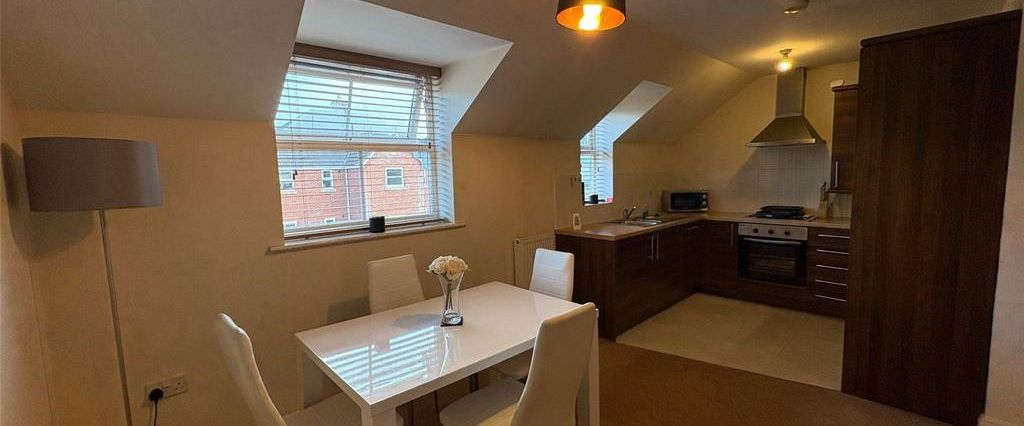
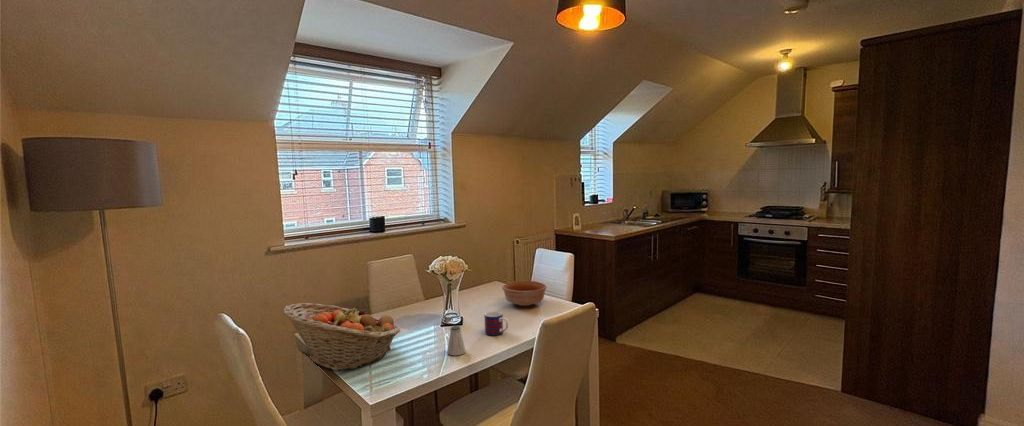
+ saltshaker (456, 339)
+ mug (497, 324)
+ fruit basket (343, 328)
+ bowl (524, 294)
